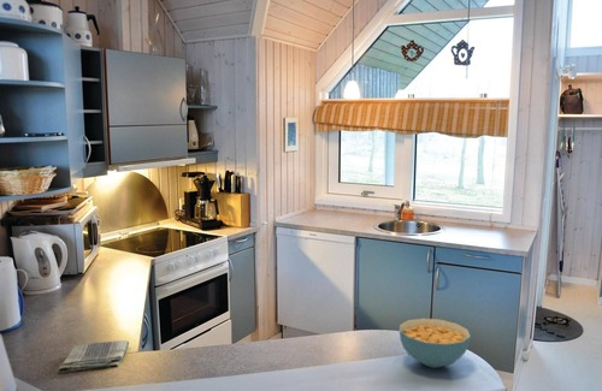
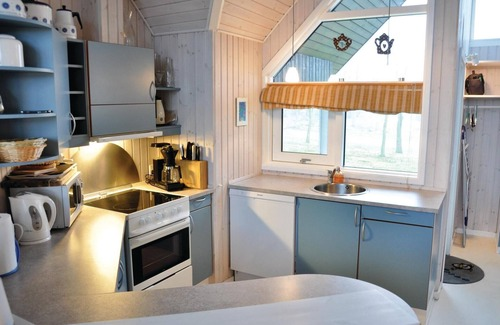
- cereal bowl (432, 346)
- dish towel (95, 354)
